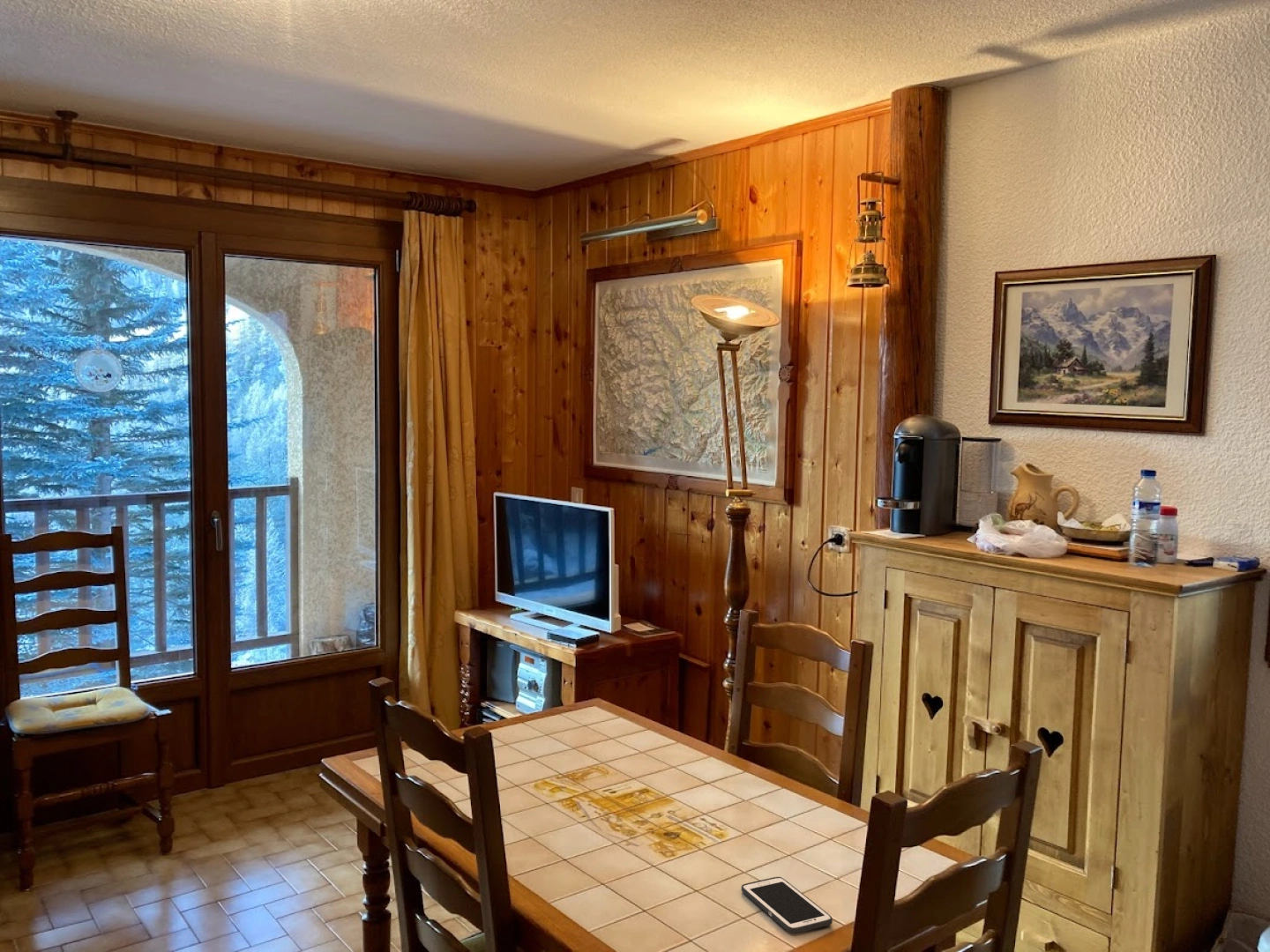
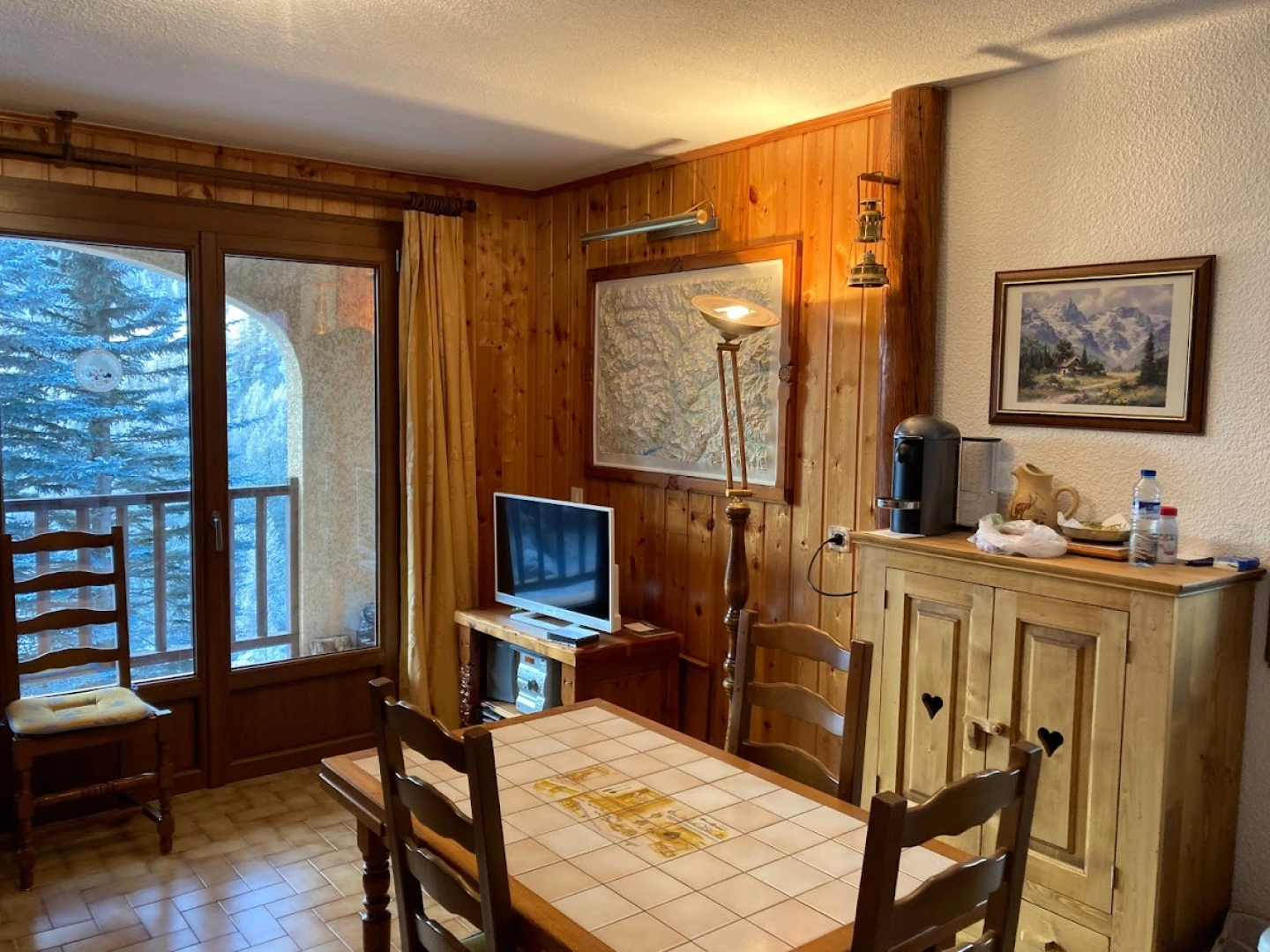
- cell phone (785, 904)
